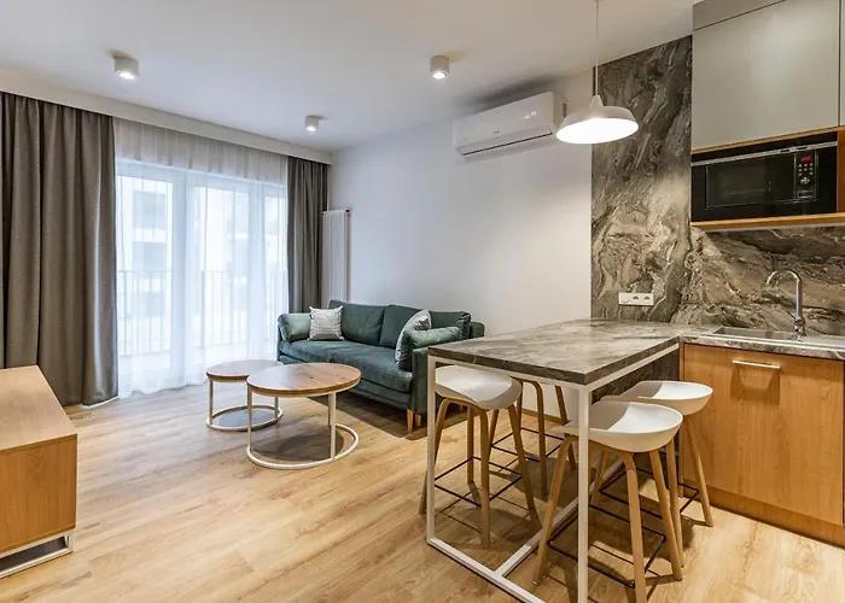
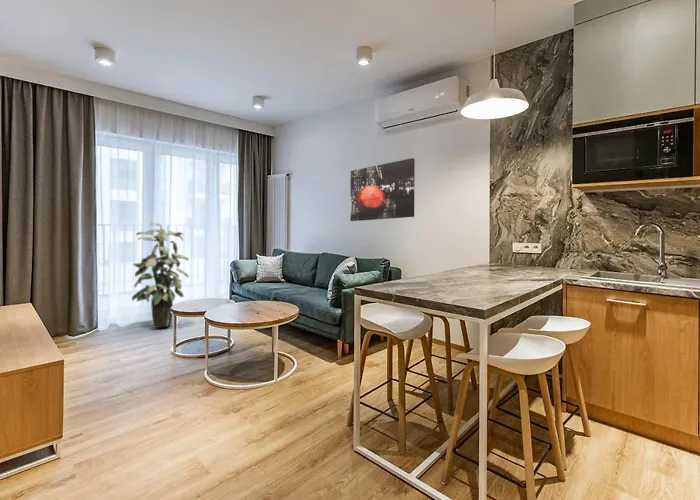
+ wall art (380, 192)
+ indoor plant (159, 275)
